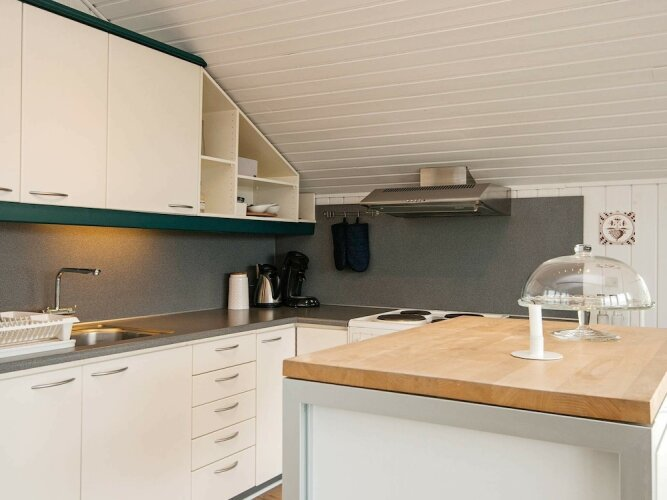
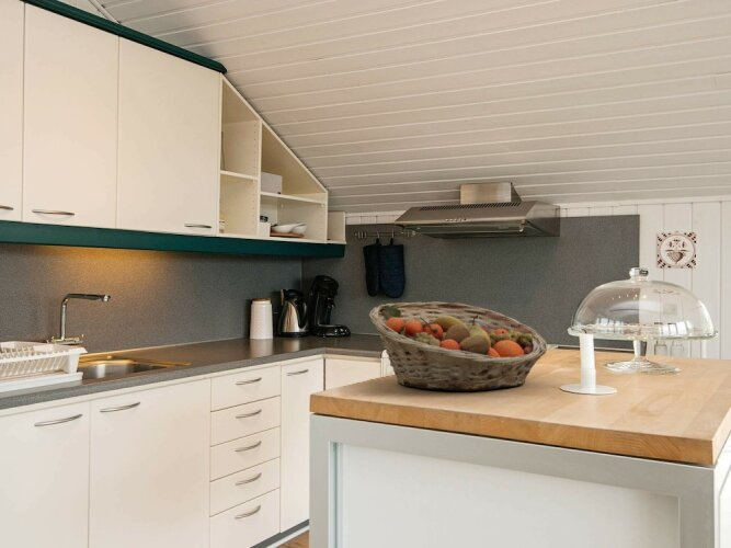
+ fruit basket (457, 342)
